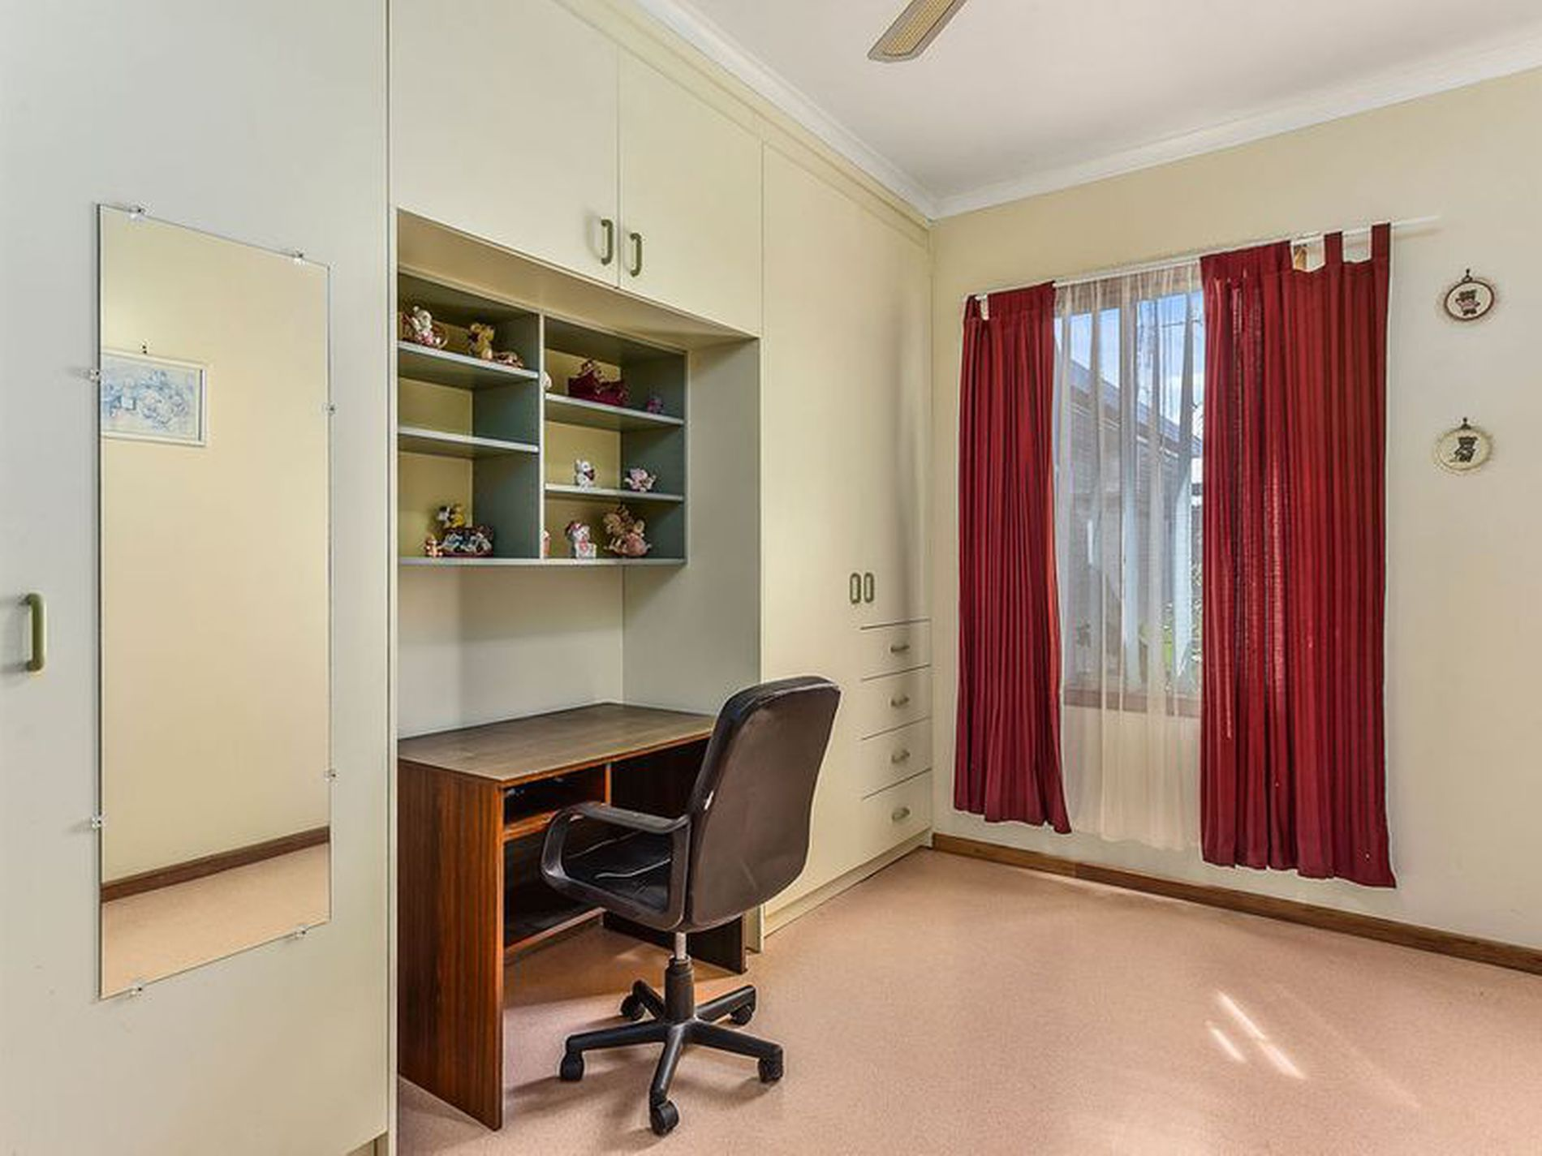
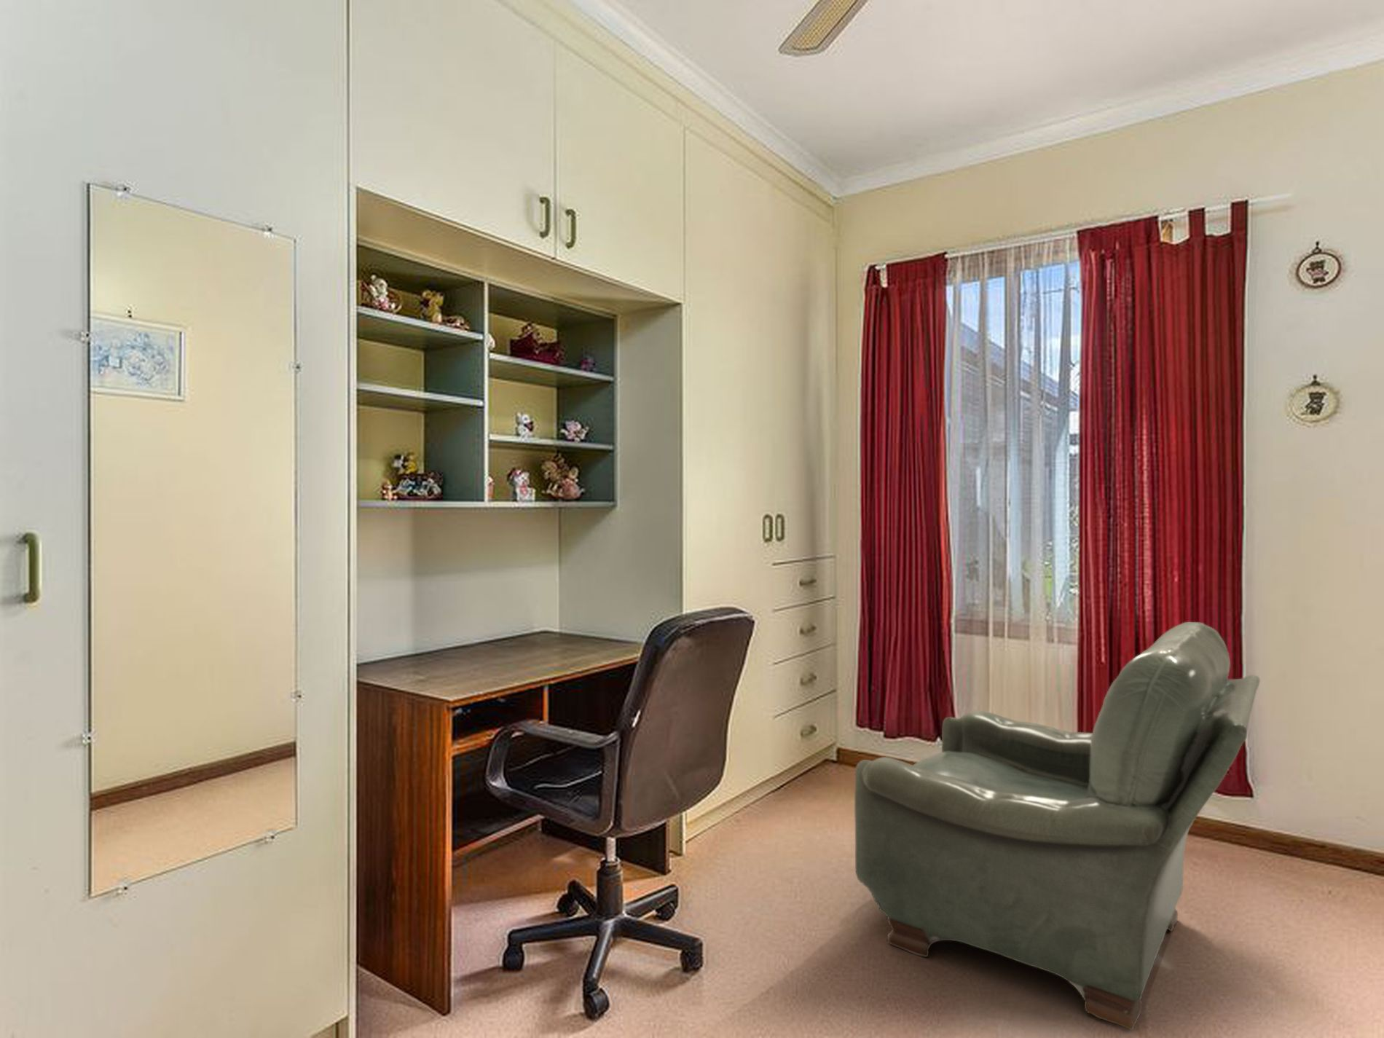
+ armchair (1058, 780)
